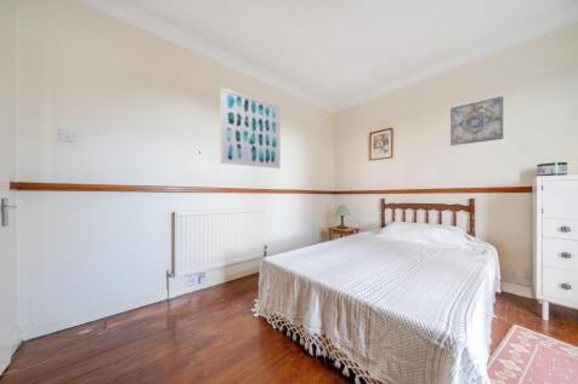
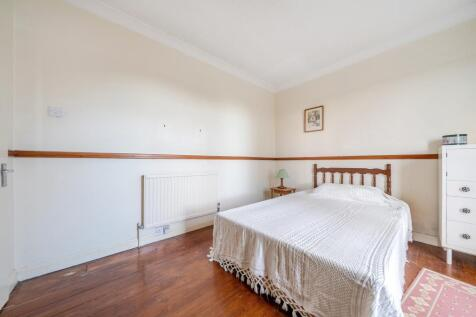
- wall art (253, 131)
- wall art (475, 122)
